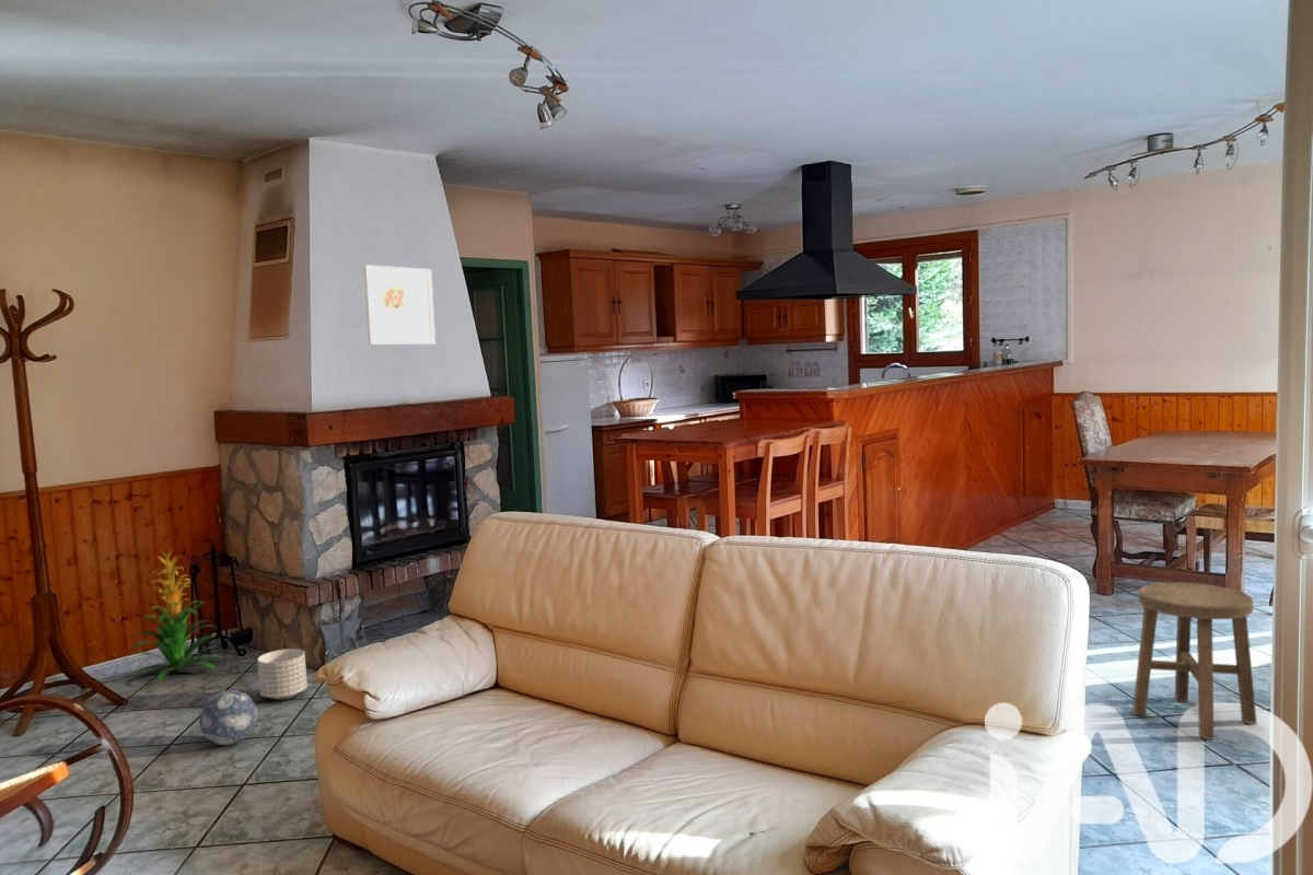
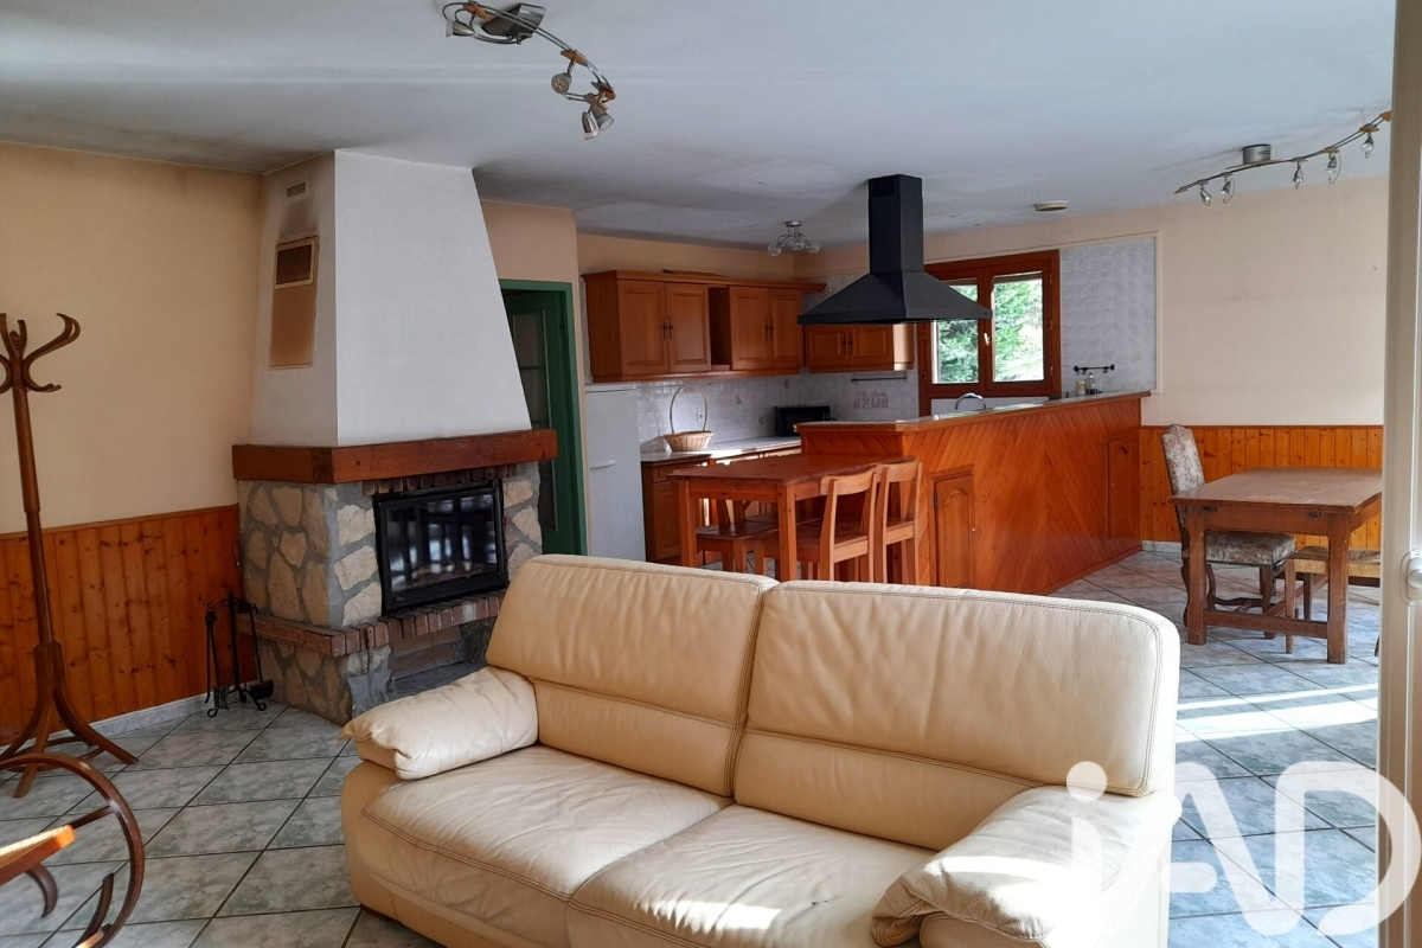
- decorative ball (228, 716)
- indoor plant (173, 609)
- planter (282, 676)
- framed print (400, 305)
- stool (1193, 657)
